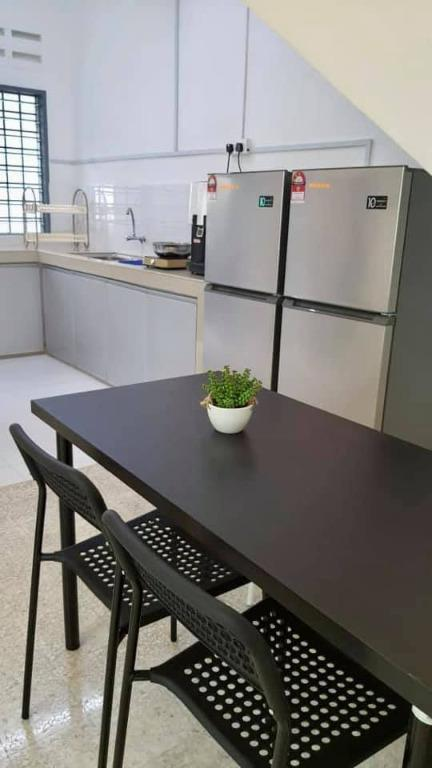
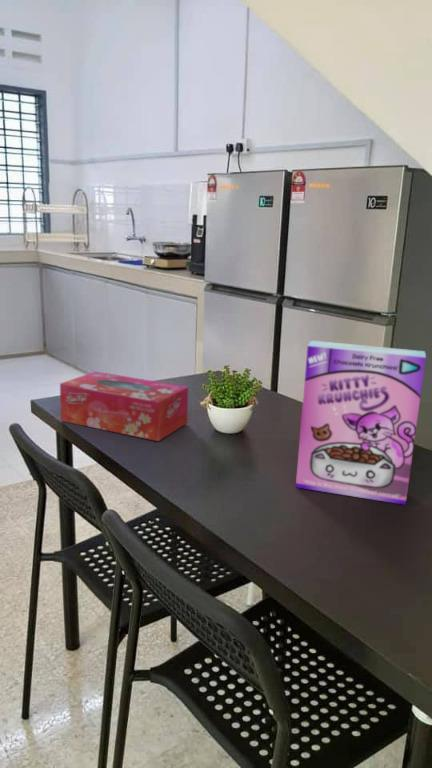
+ cereal box (358, 420)
+ tissue box (124, 403)
